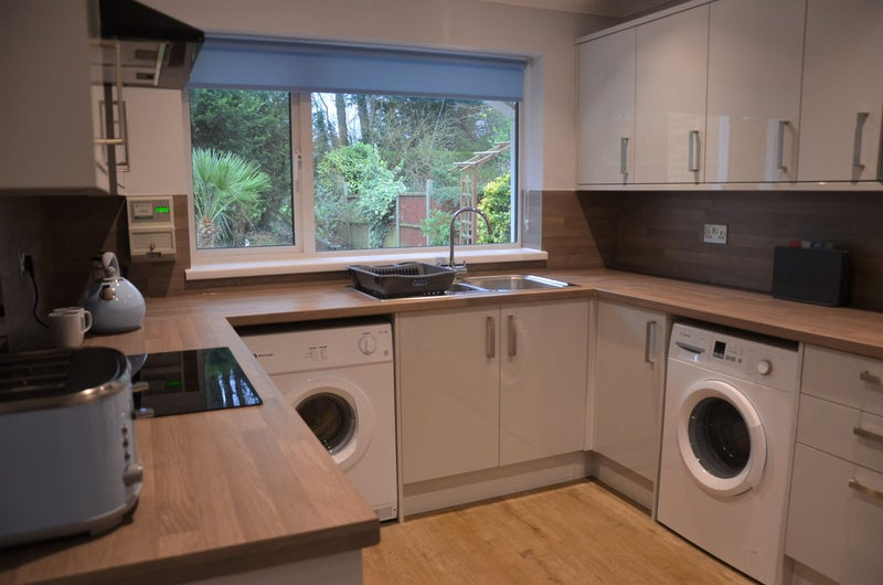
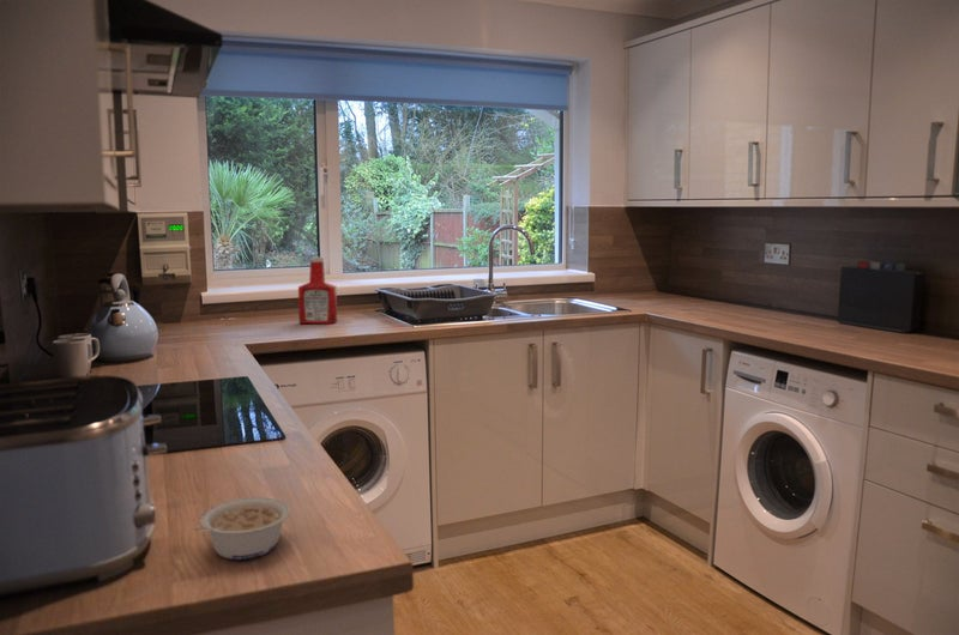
+ legume (245, 527)
+ soap bottle (316, 290)
